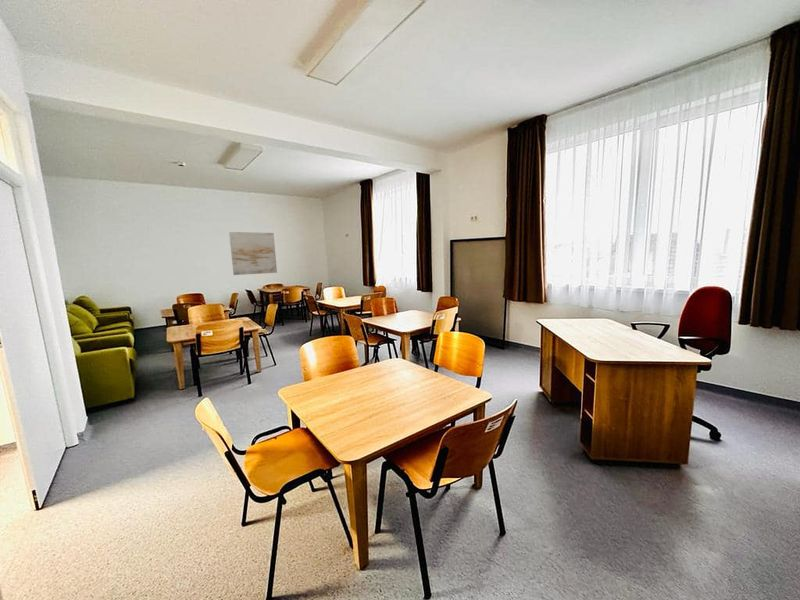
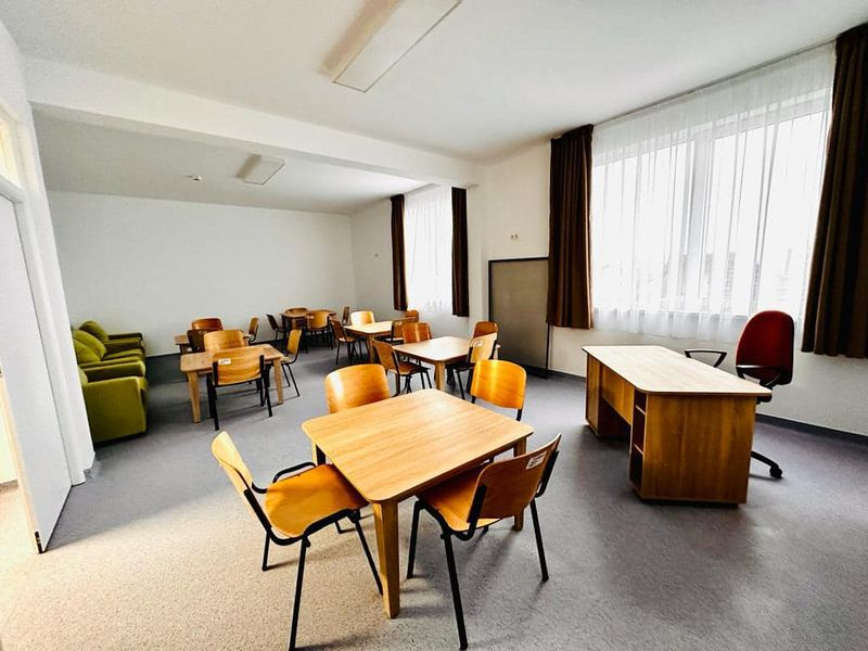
- wall art (254, 253)
